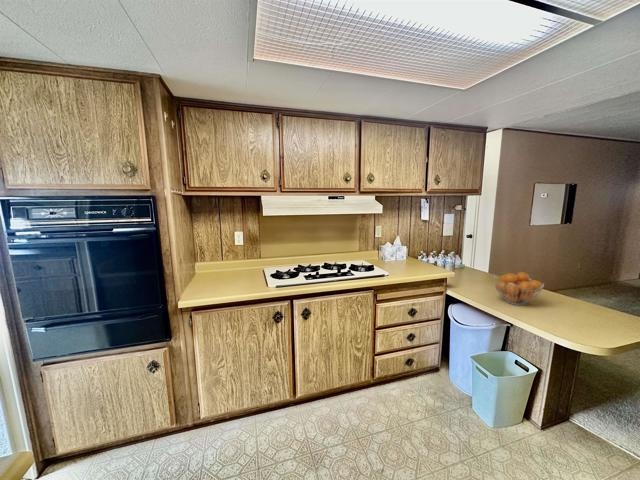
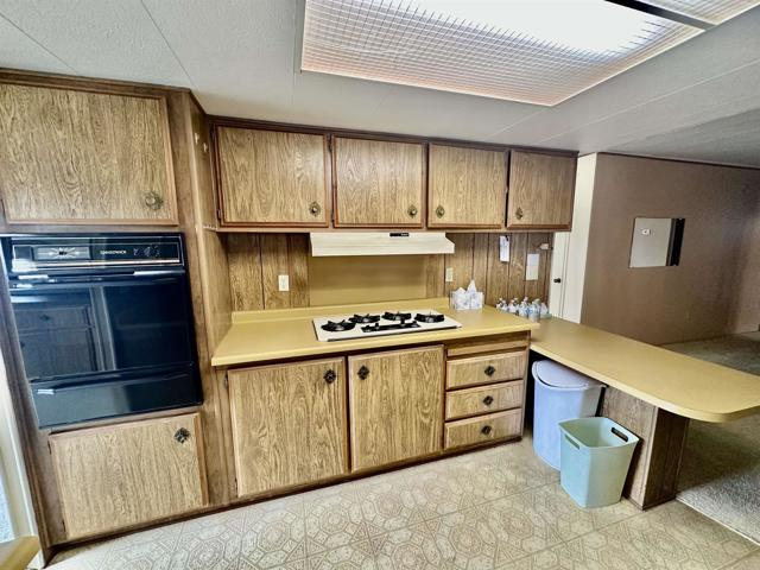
- fruit basket (516, 287)
